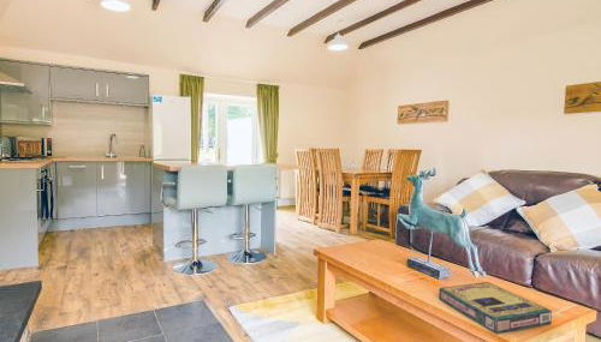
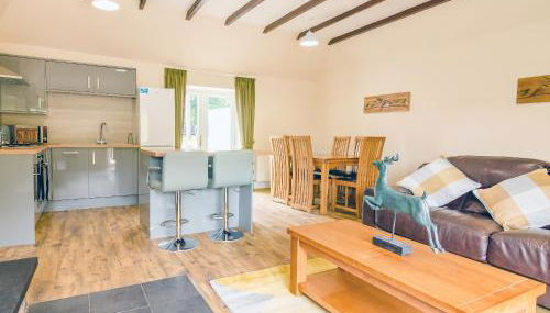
- video game box (490, 304)
